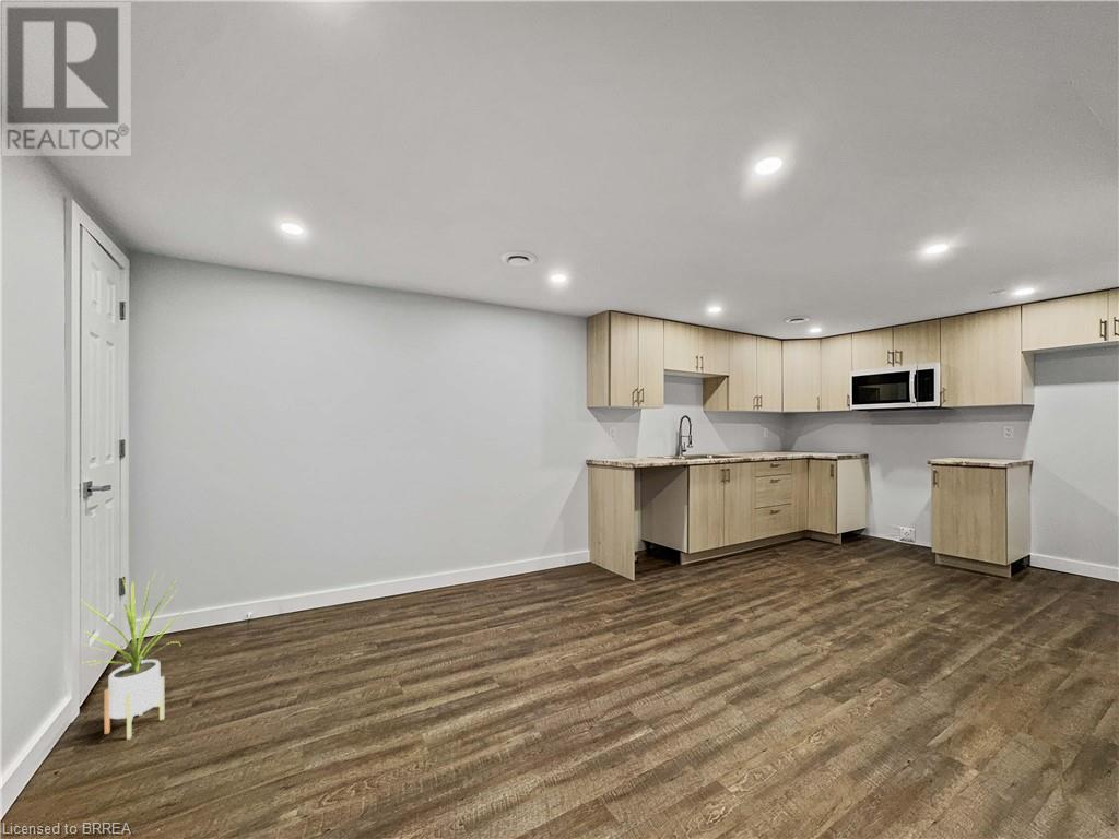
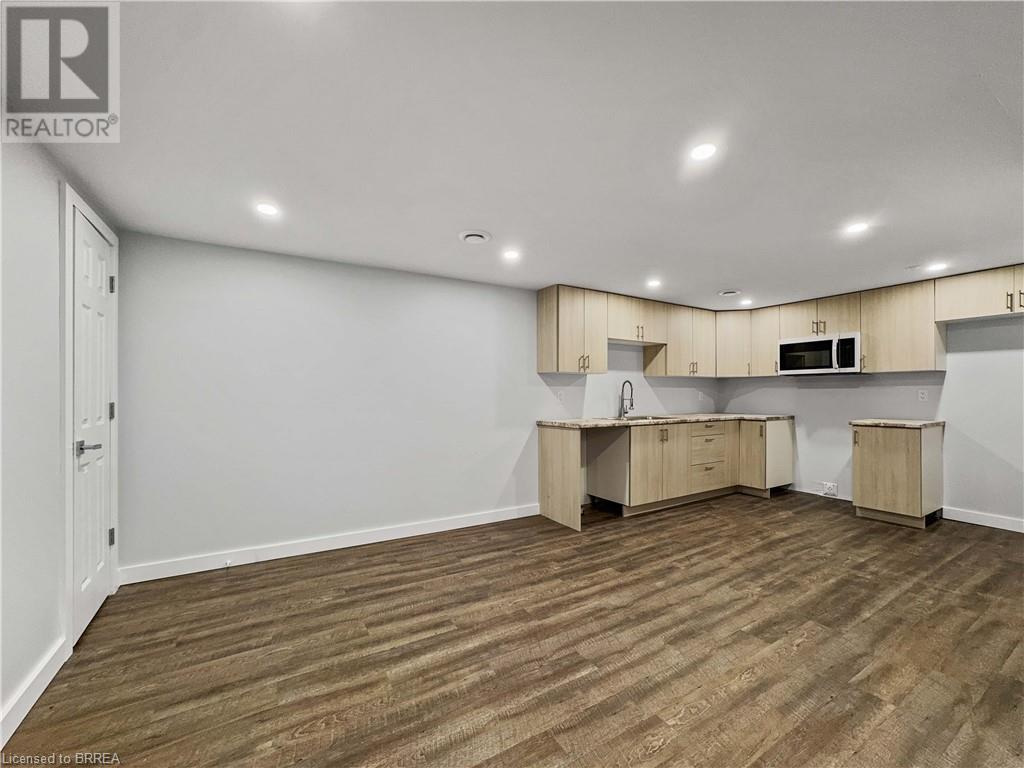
- house plant (132, 651)
